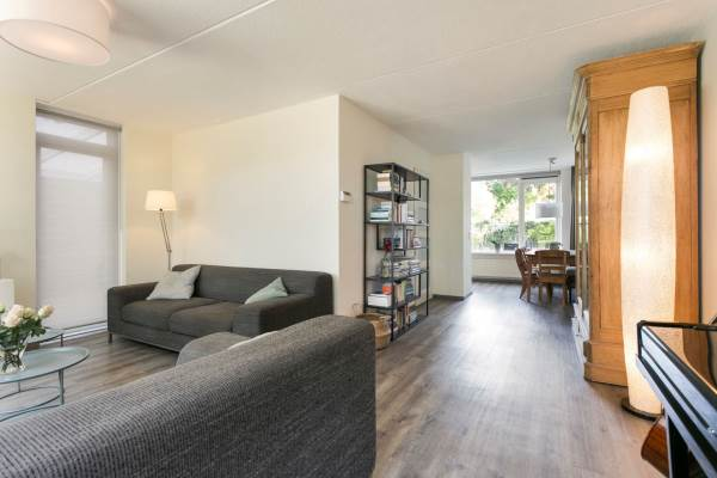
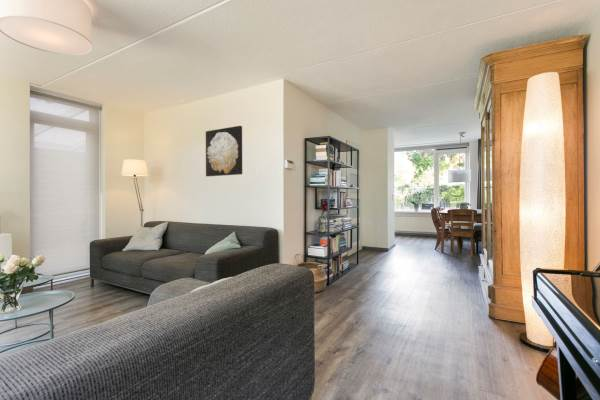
+ wall art (223, 152)
